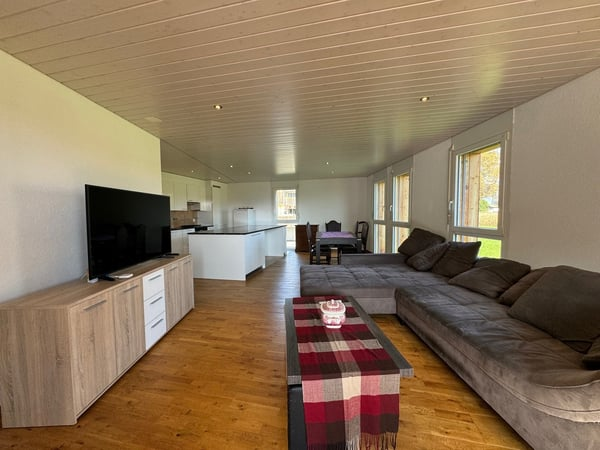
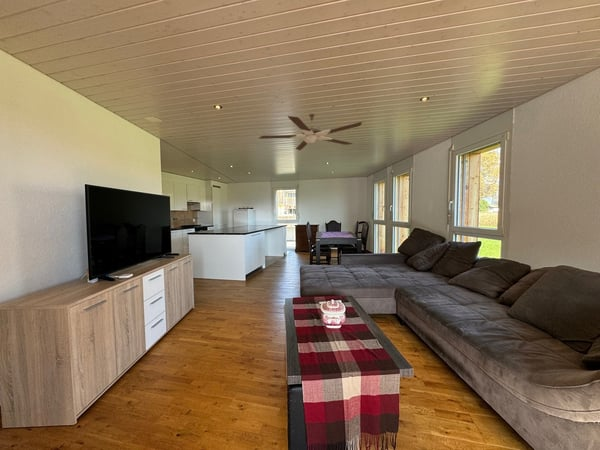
+ ceiling fan (307, 128)
